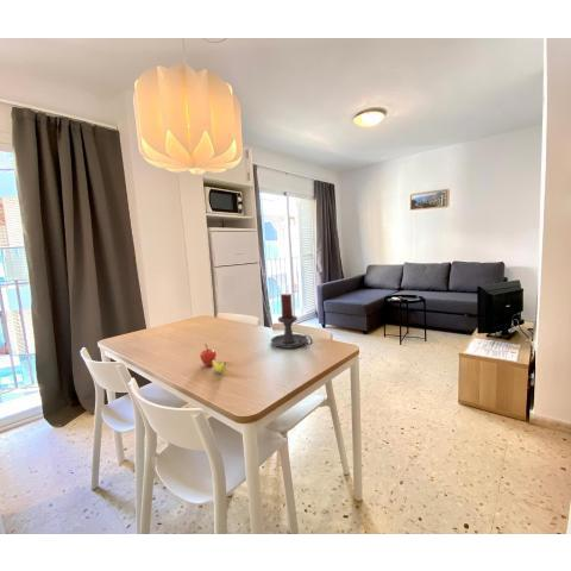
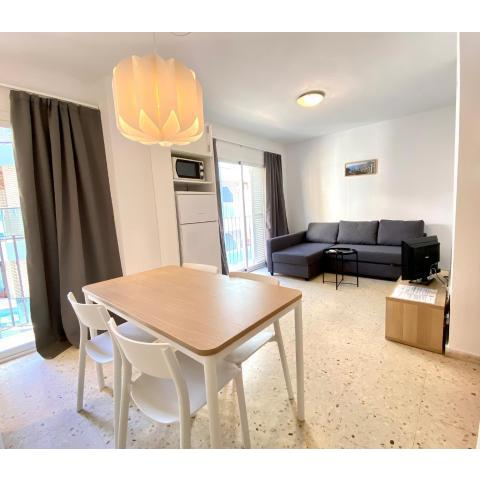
- candle holder (291, 319)
- fruit (214, 358)
